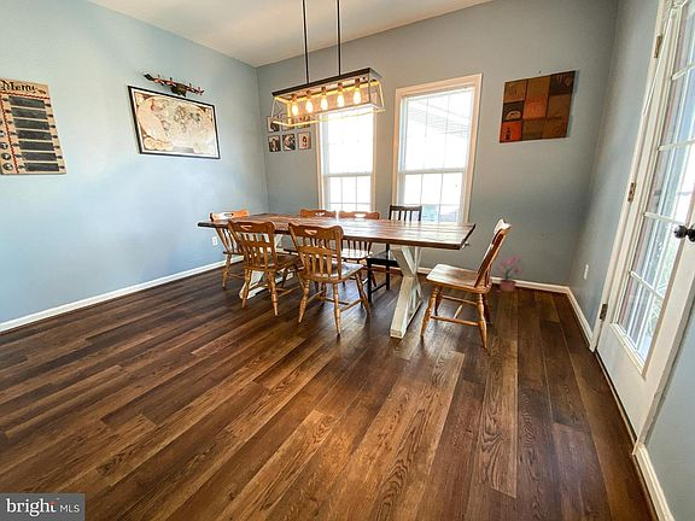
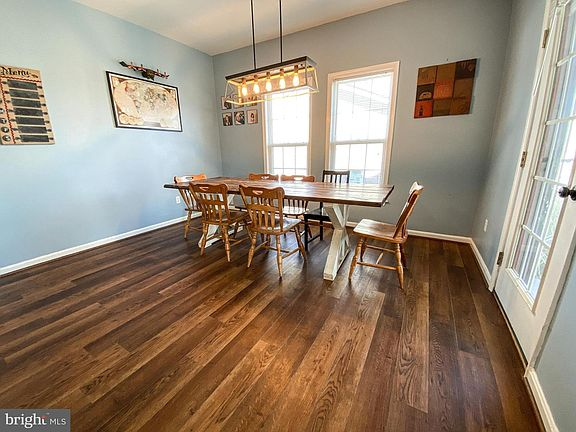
- potted plant (507, 274)
